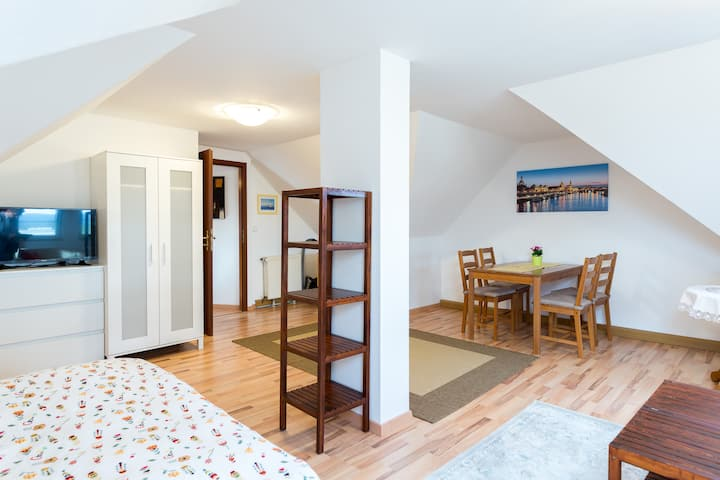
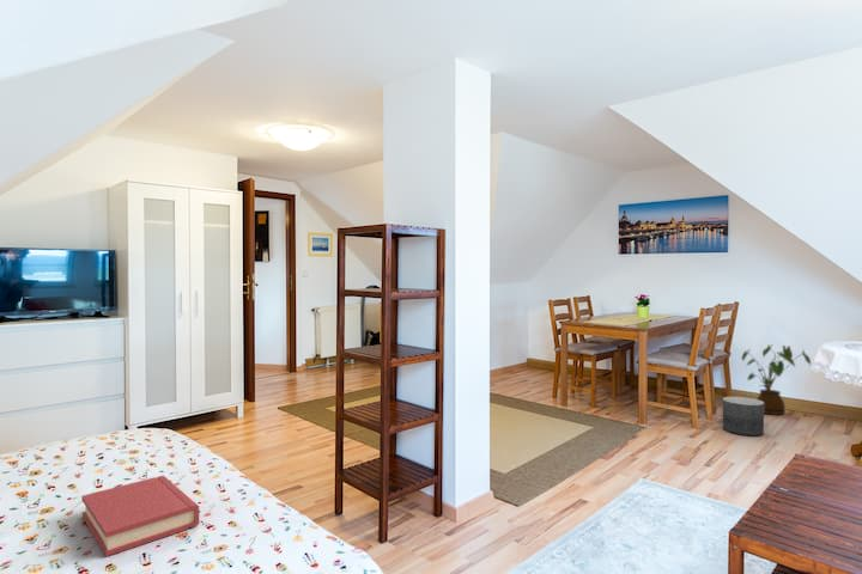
+ house plant (773, 379)
+ hardback book (139, 509)
+ planter (742, 415)
